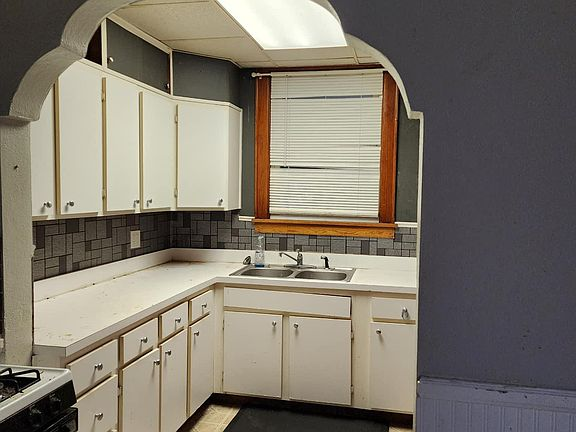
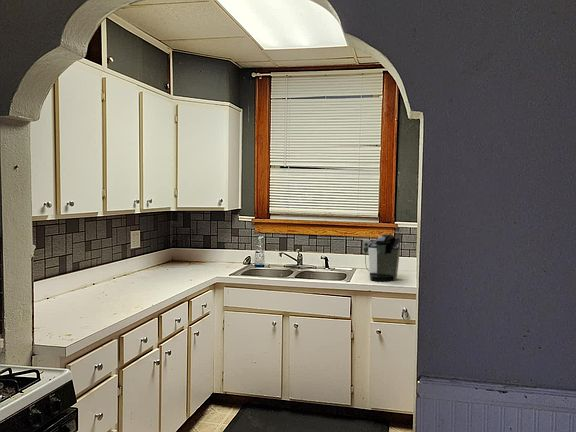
+ coffee maker (376, 256)
